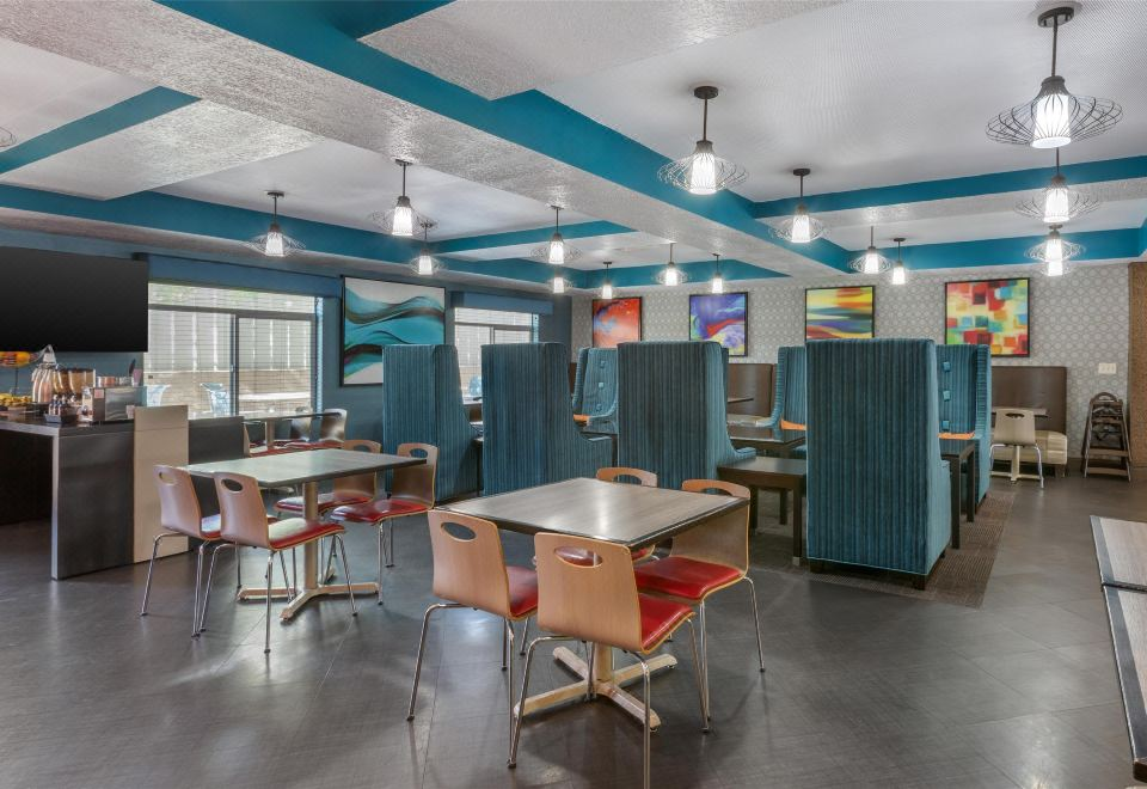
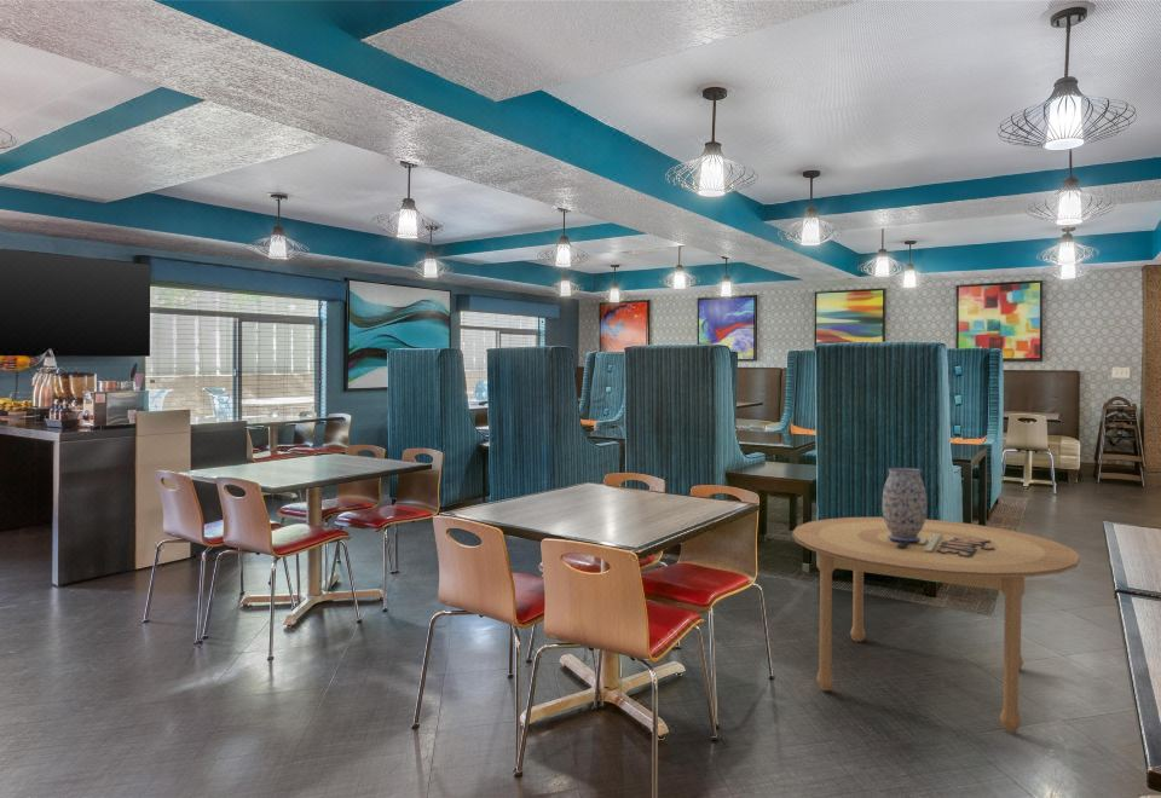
+ dining table (931, 580)
+ vase (903, 505)
